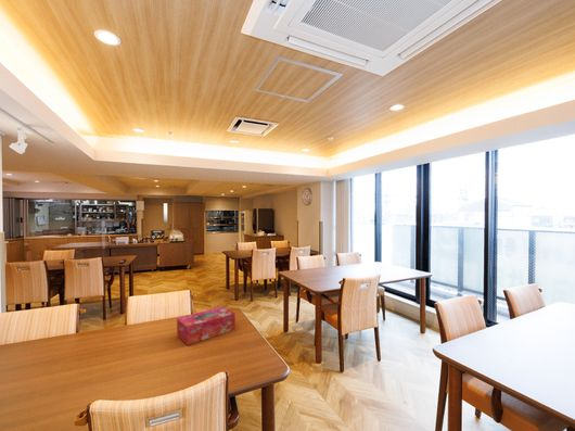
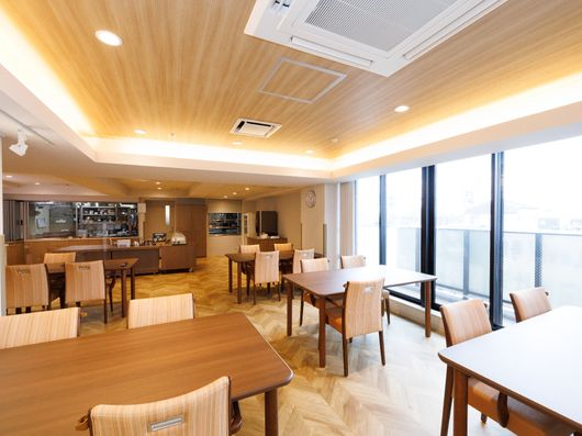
- tissue box (206, 324)
